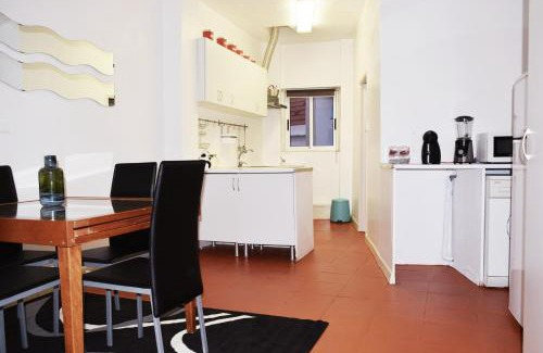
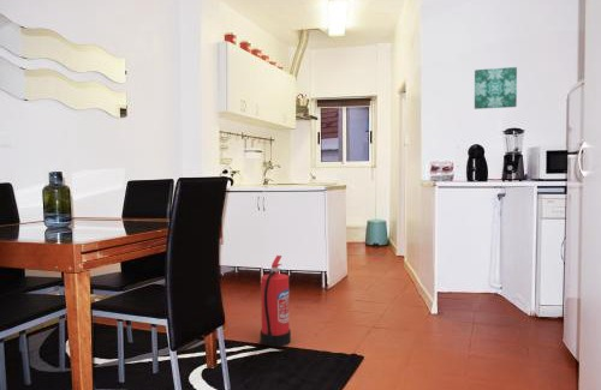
+ wall art (494, 88)
+ fire extinguisher (273, 301)
